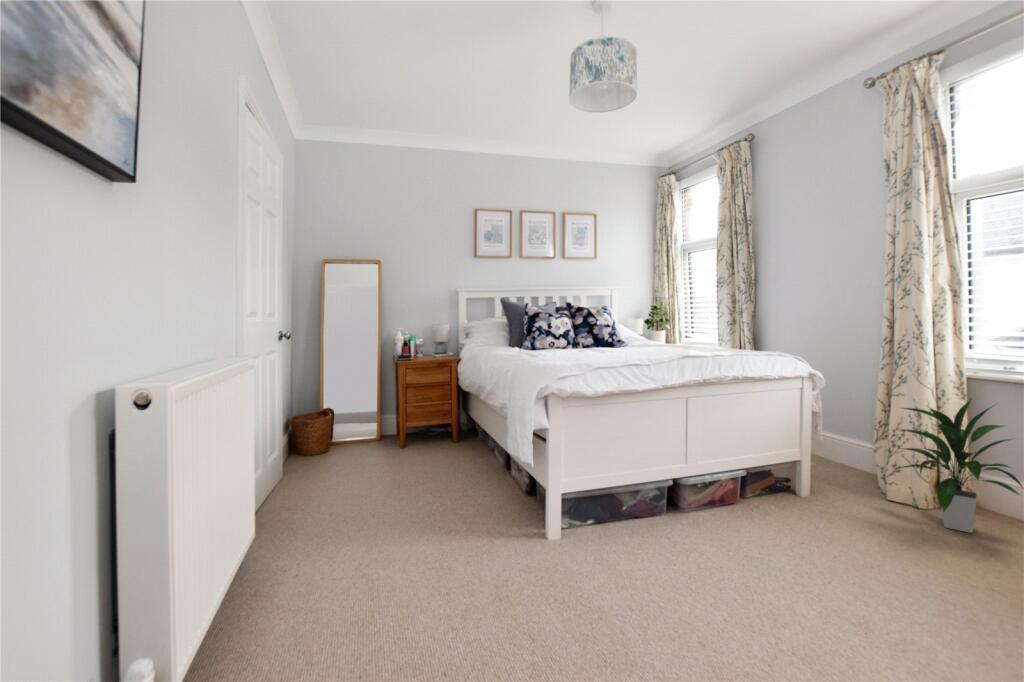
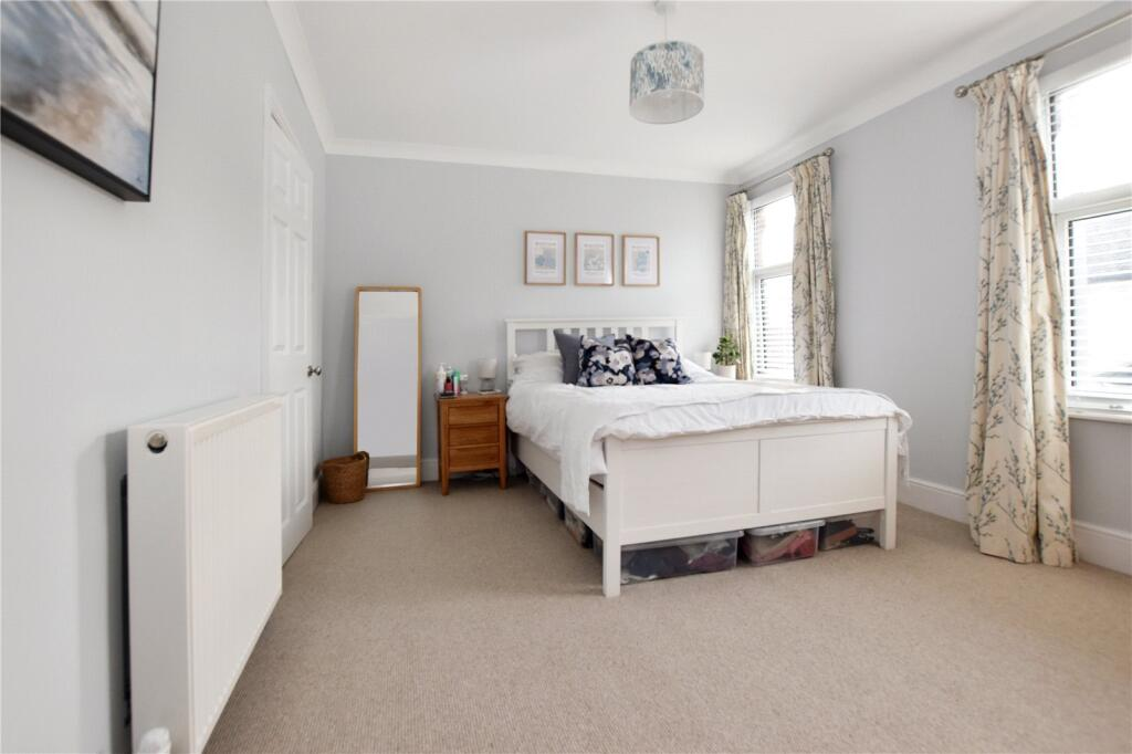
- indoor plant (954, 462)
